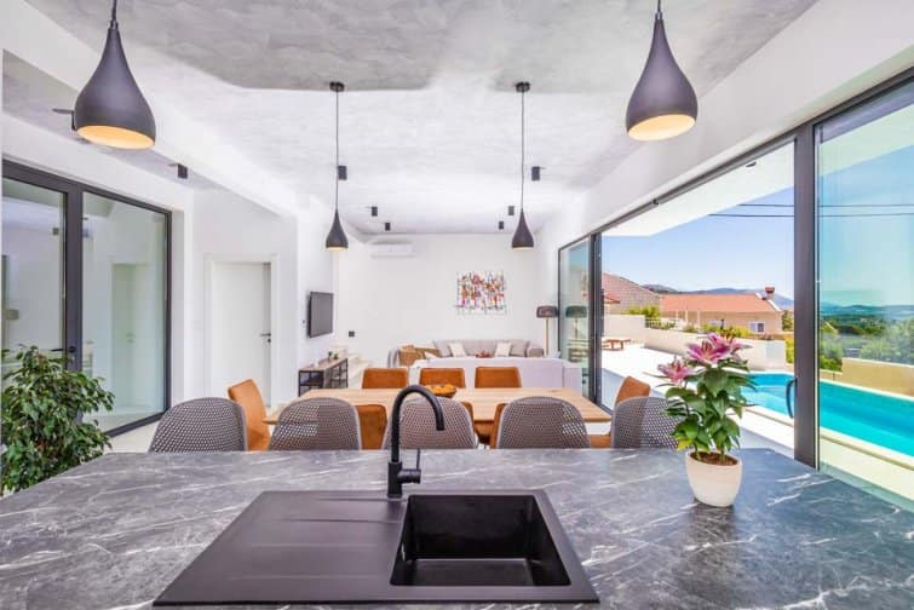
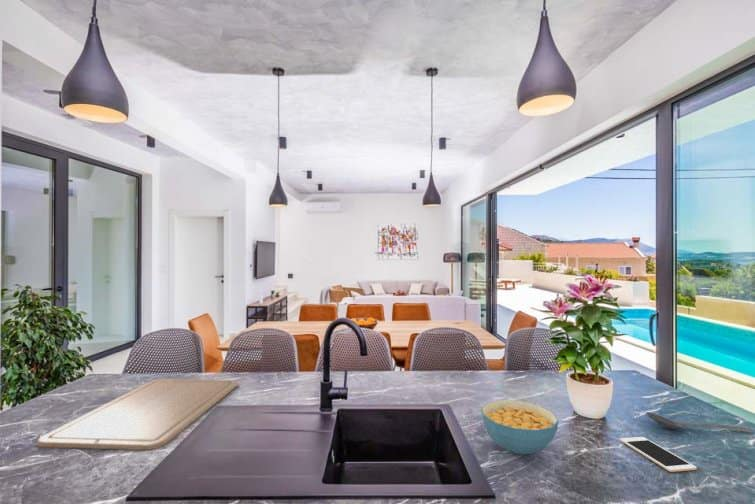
+ cereal bowl (518, 431)
+ cell phone (655, 452)
+ chopping board (156, 406)
+ stirrer (699, 424)
